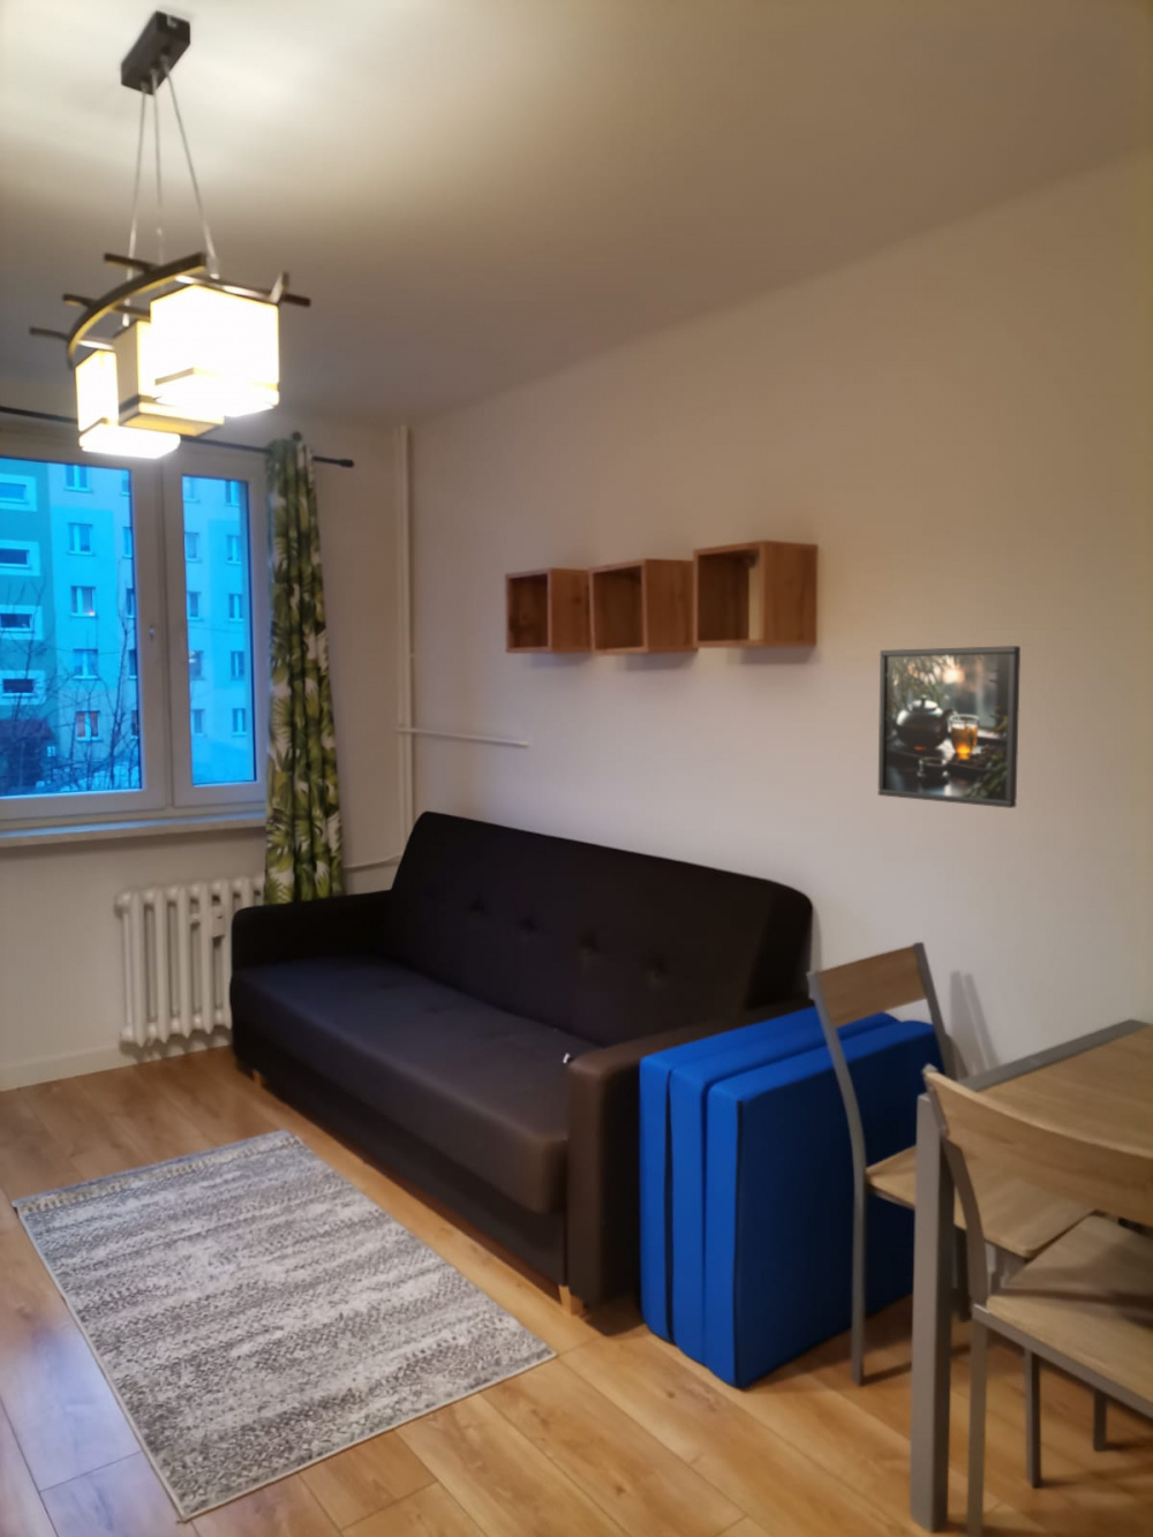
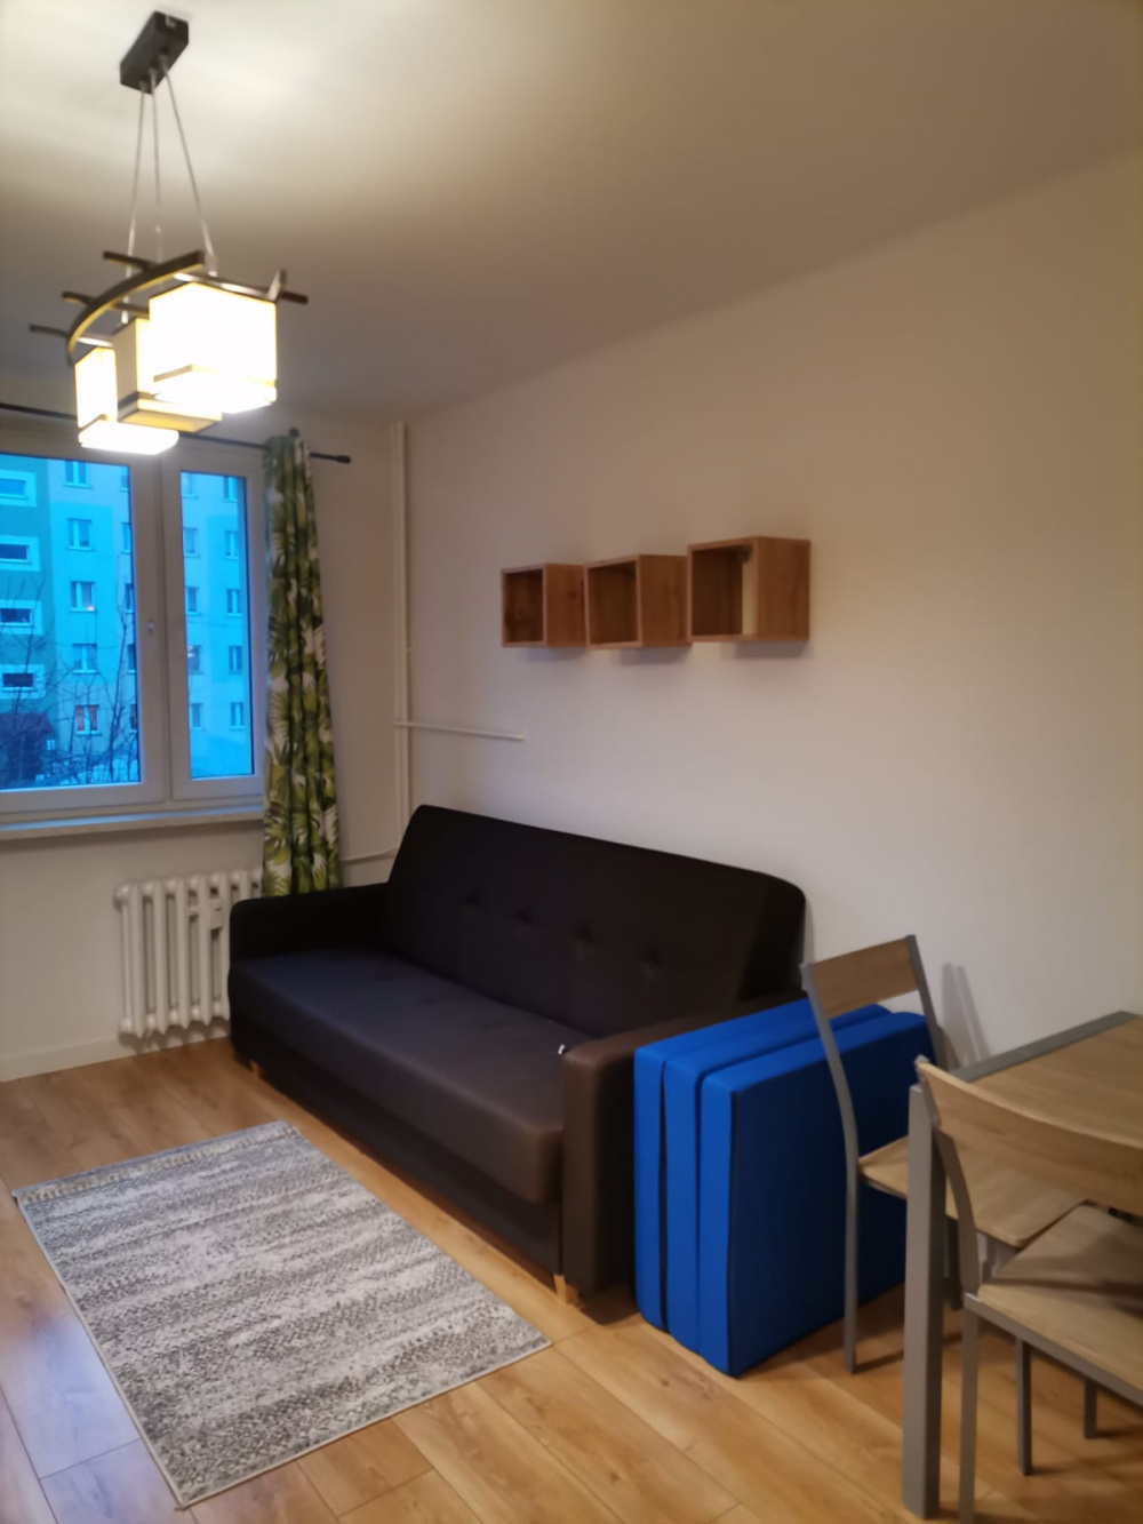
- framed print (945, 724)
